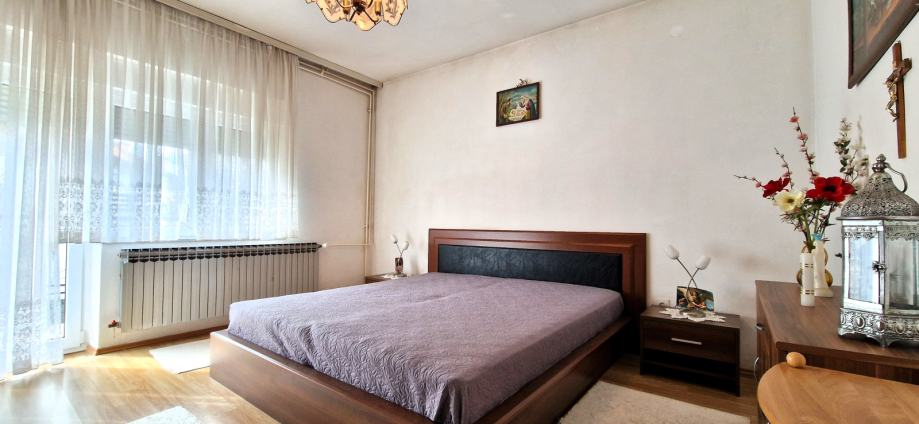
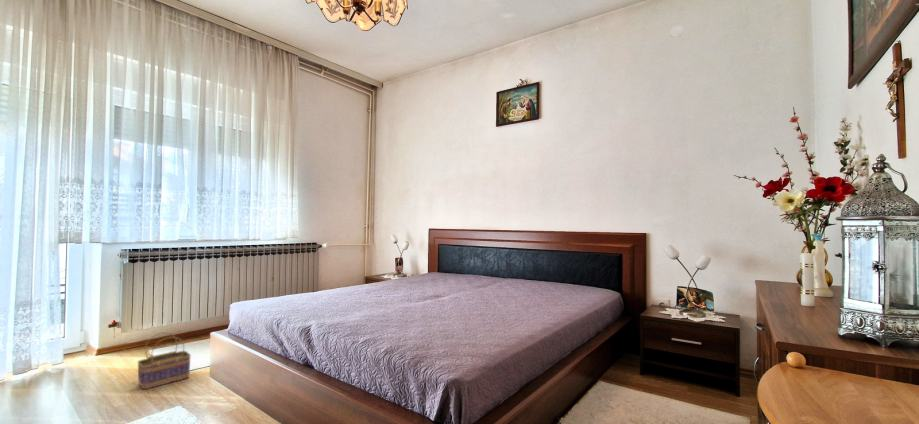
+ basket (164, 357)
